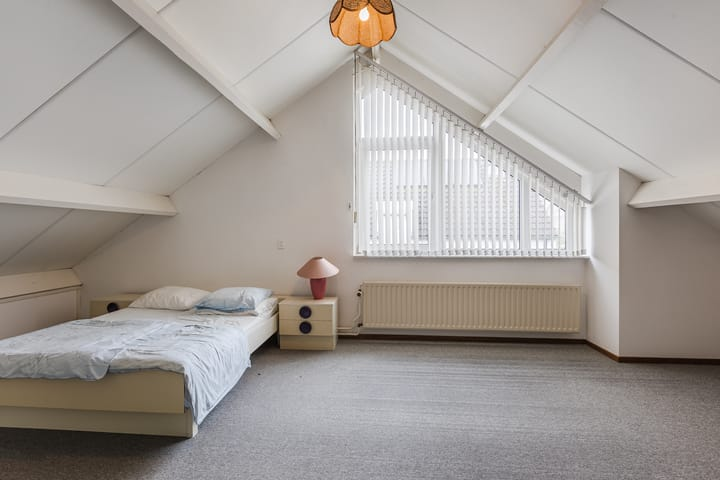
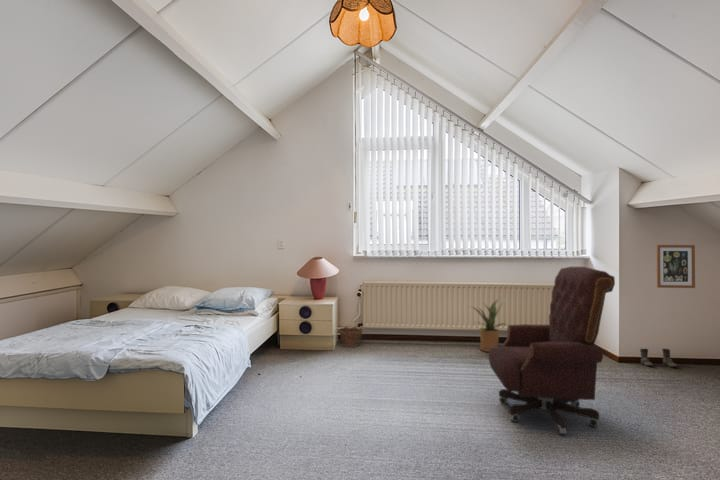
+ boots (663, 358)
+ clay pot (350, 333)
+ wall art (675, 266)
+ house plant (487, 323)
+ office chair (545, 339)
